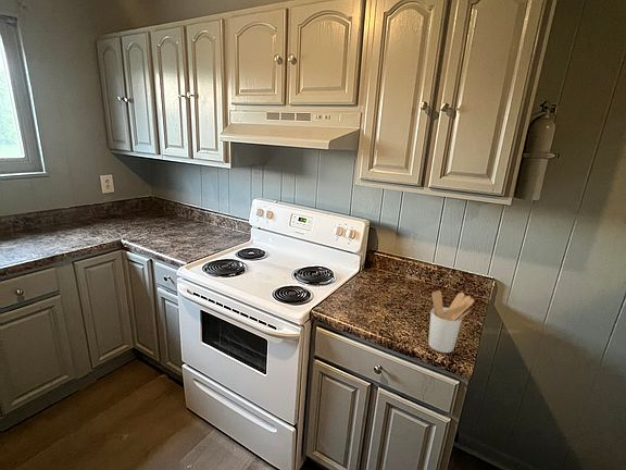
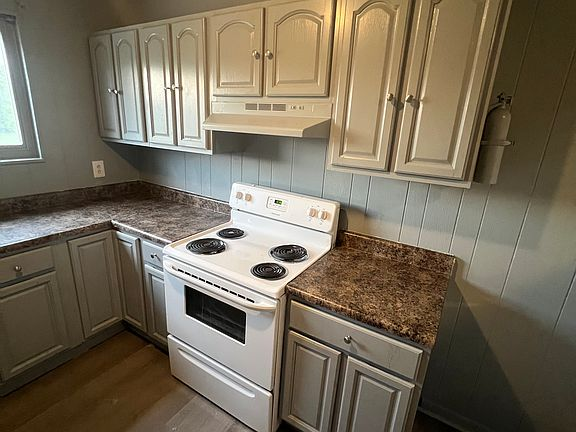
- utensil holder (450, 320)
